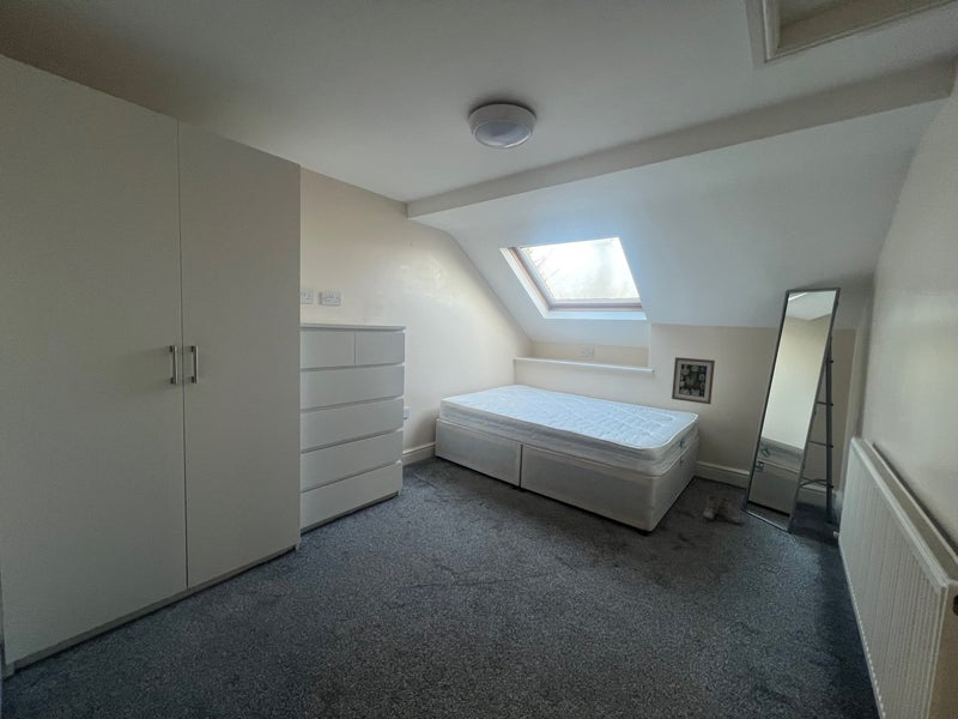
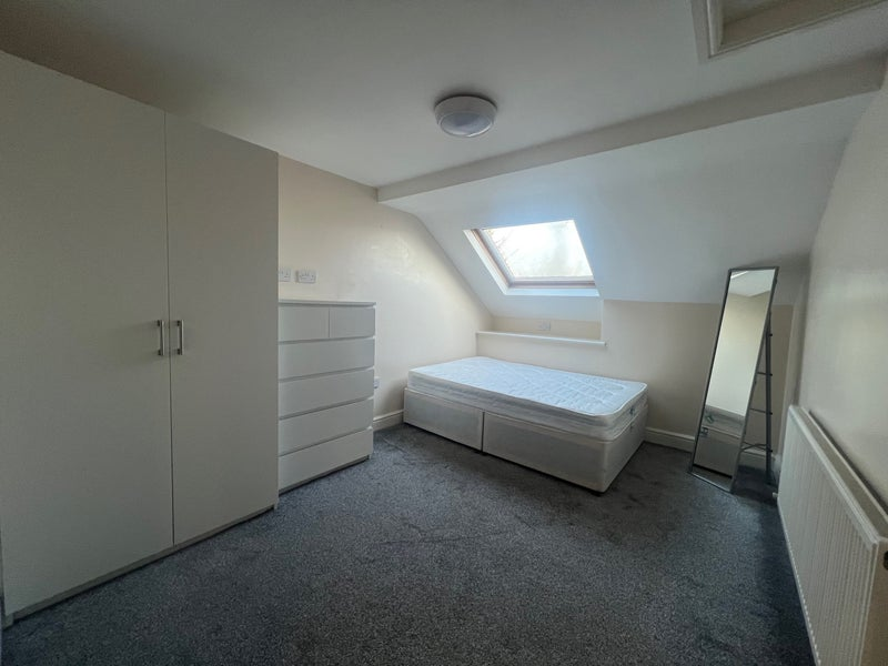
- boots (718, 508)
- wall art (692, 380)
